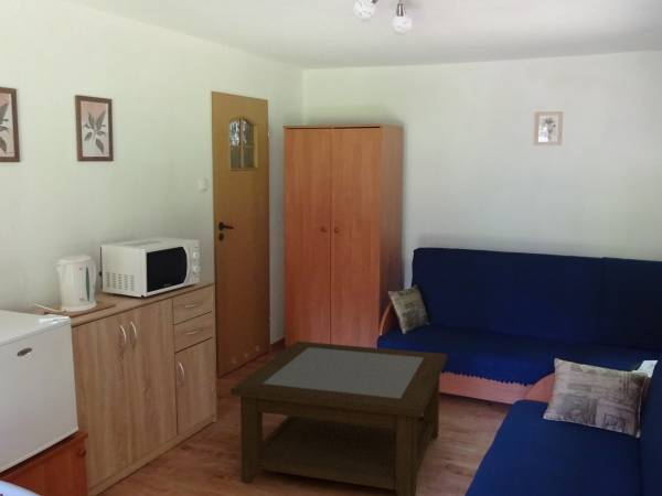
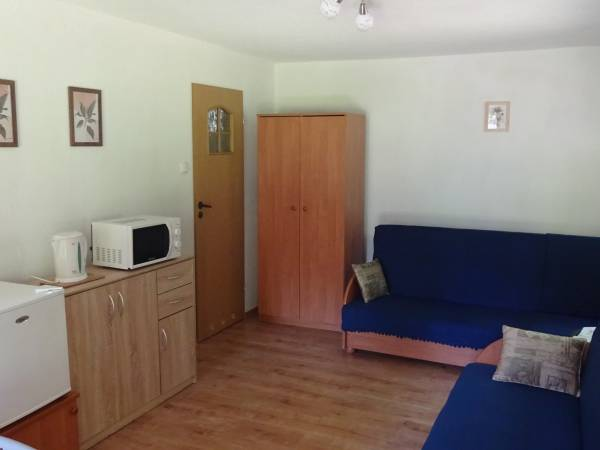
- coffee table (348, 413)
